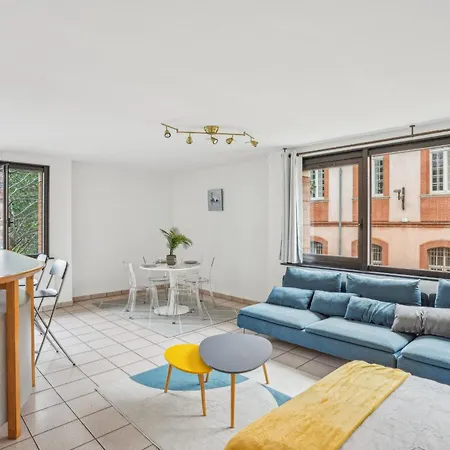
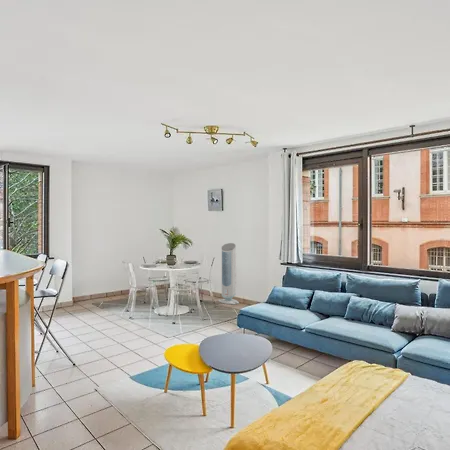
+ air purifier (228, 272)
